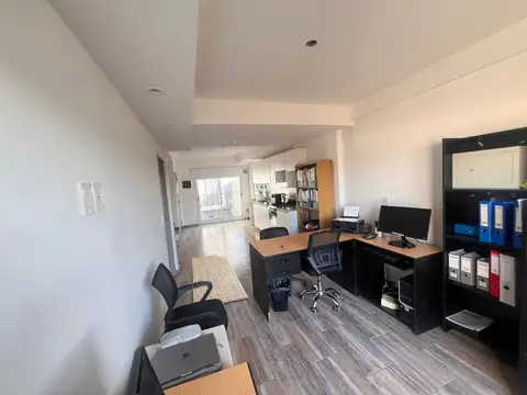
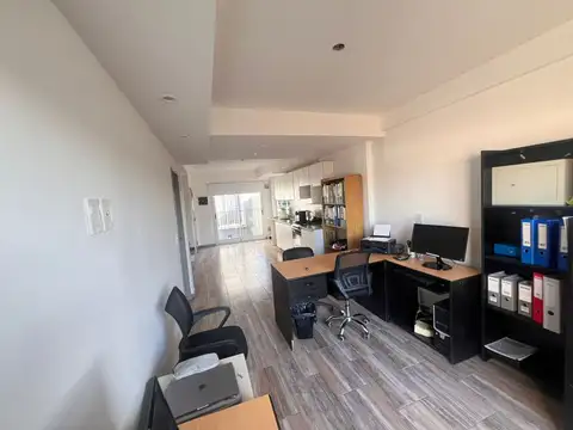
- rug (213, 273)
